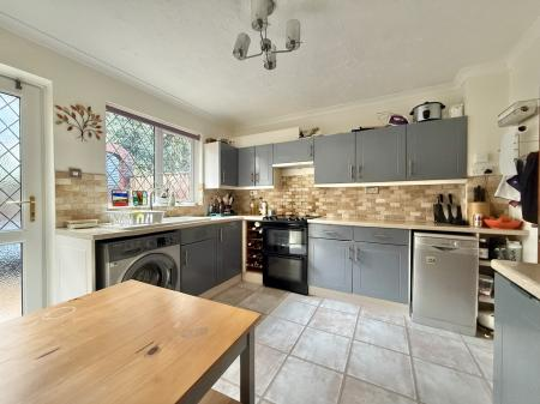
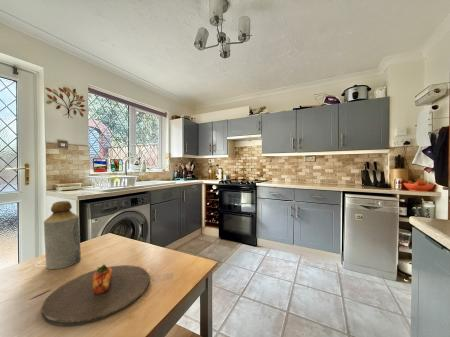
+ plate (102, 277)
+ bottle (63, 232)
